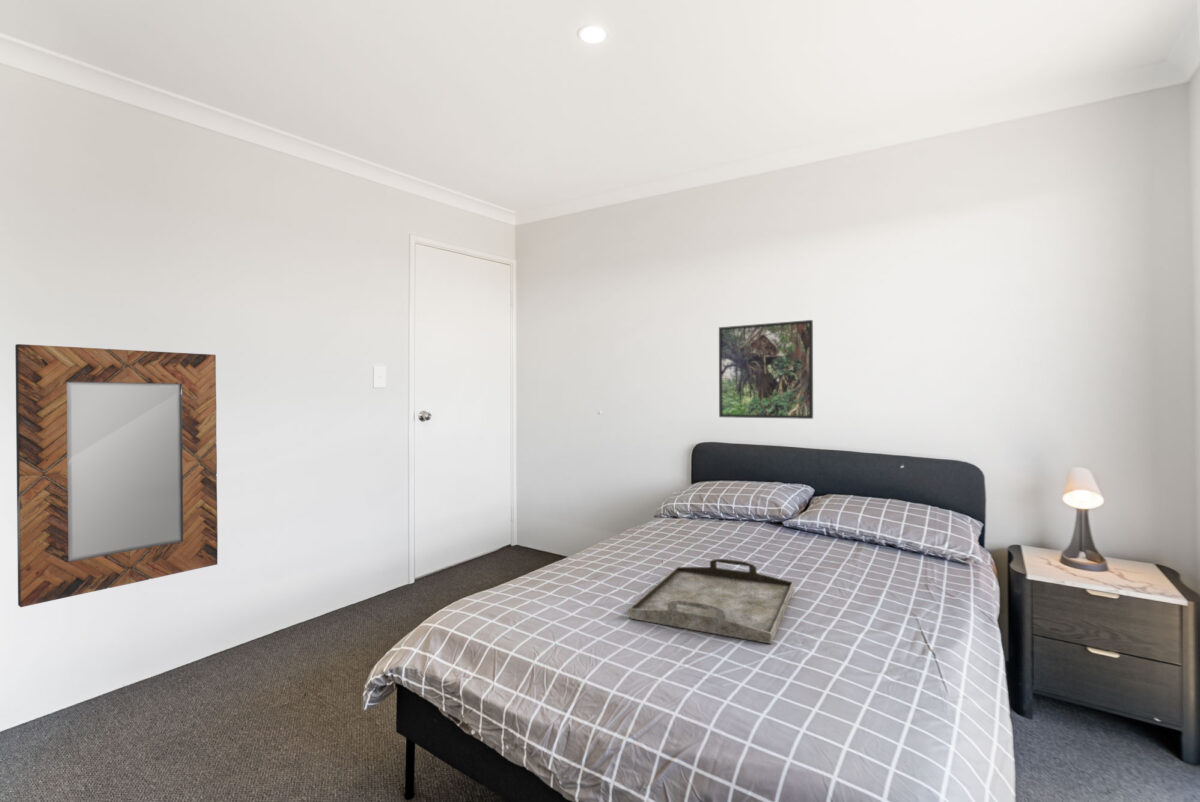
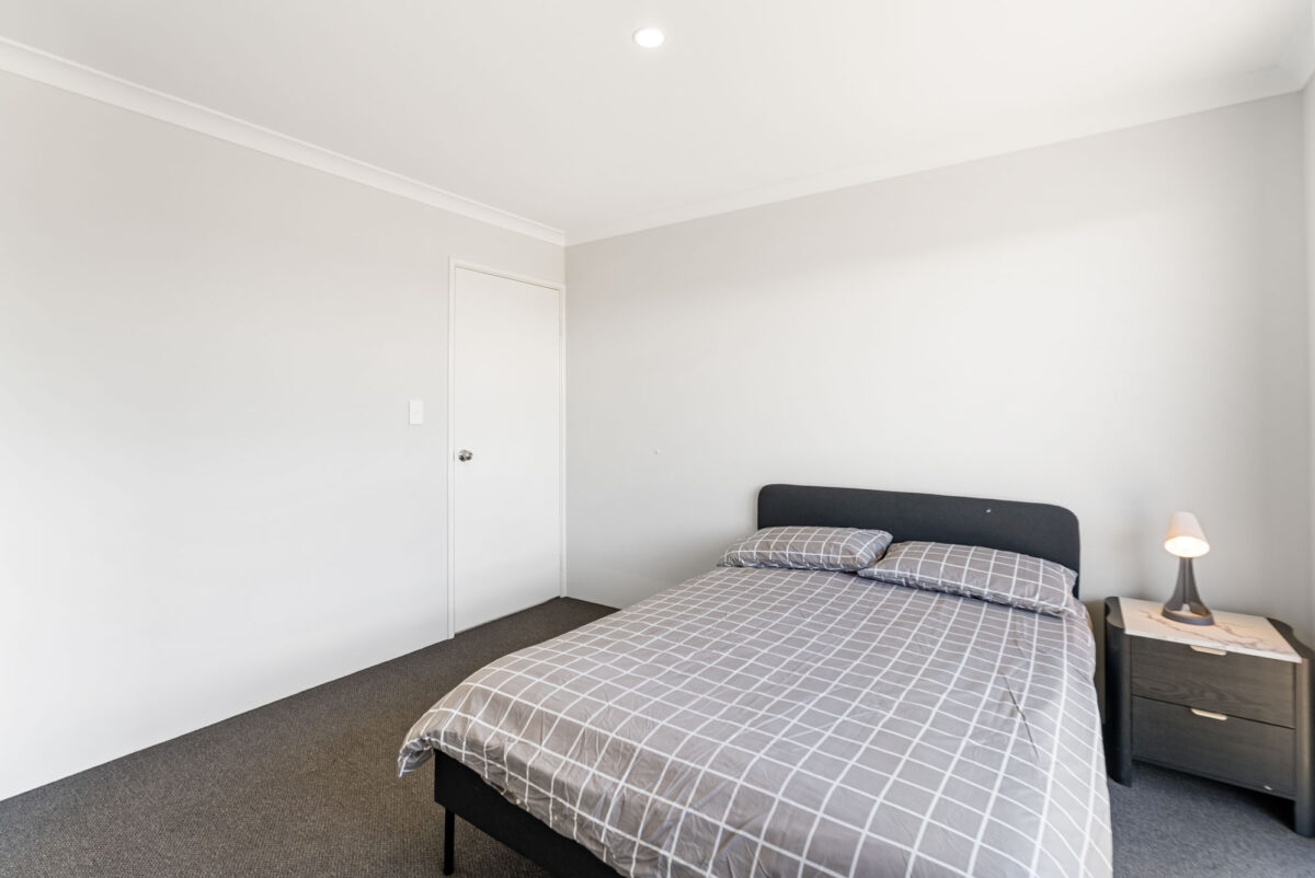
- serving tray (716, 591)
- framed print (763, 370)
- home mirror (127, 466)
